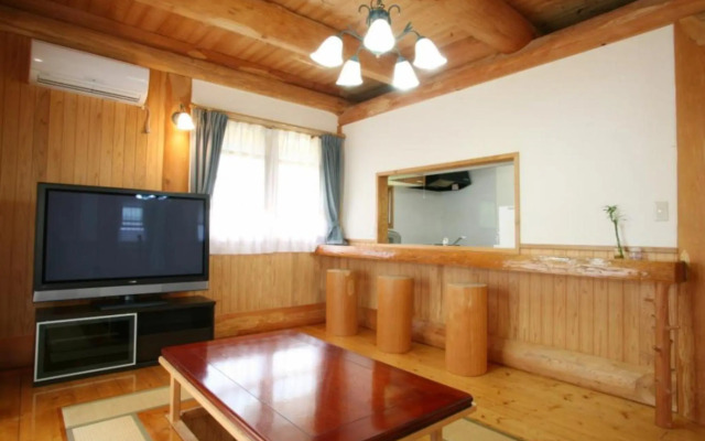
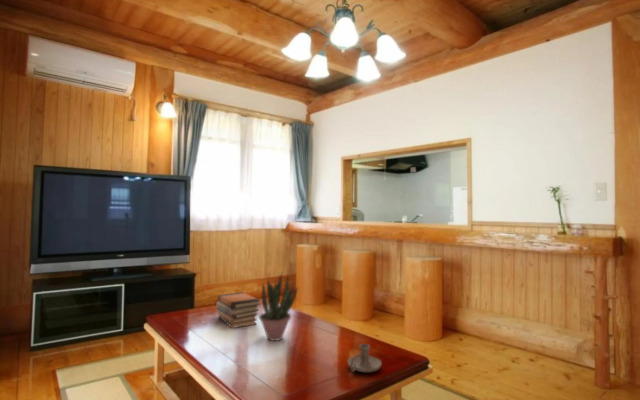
+ book stack (237, 308)
+ candle holder (362, 358)
+ potted plant (278, 304)
